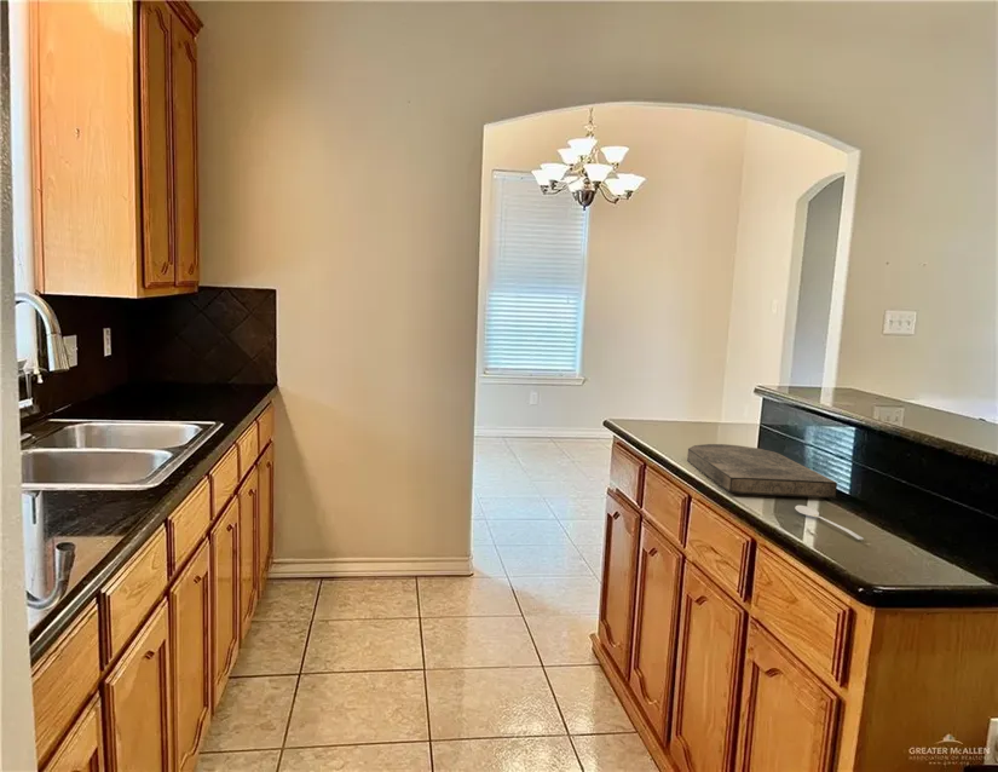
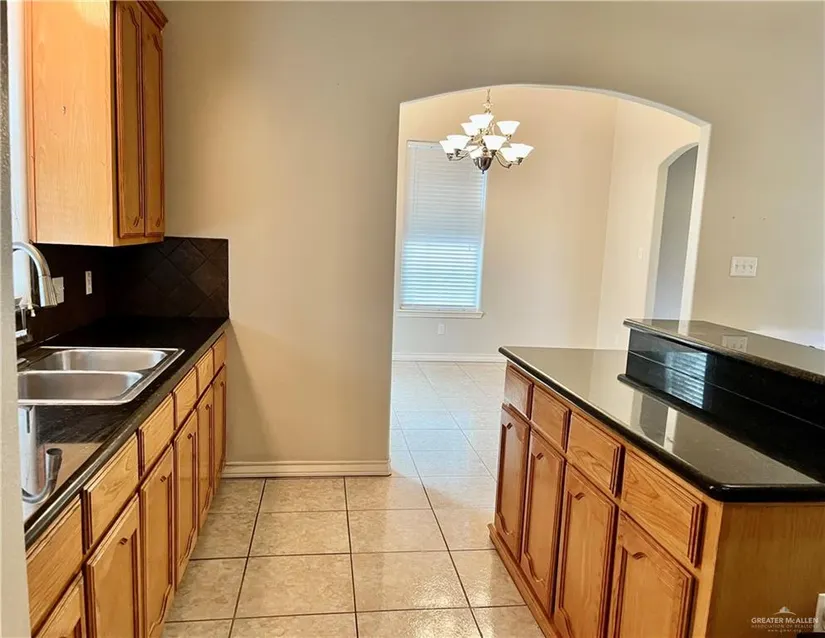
- stirrer (827, 520)
- cutting board (749, 466)
